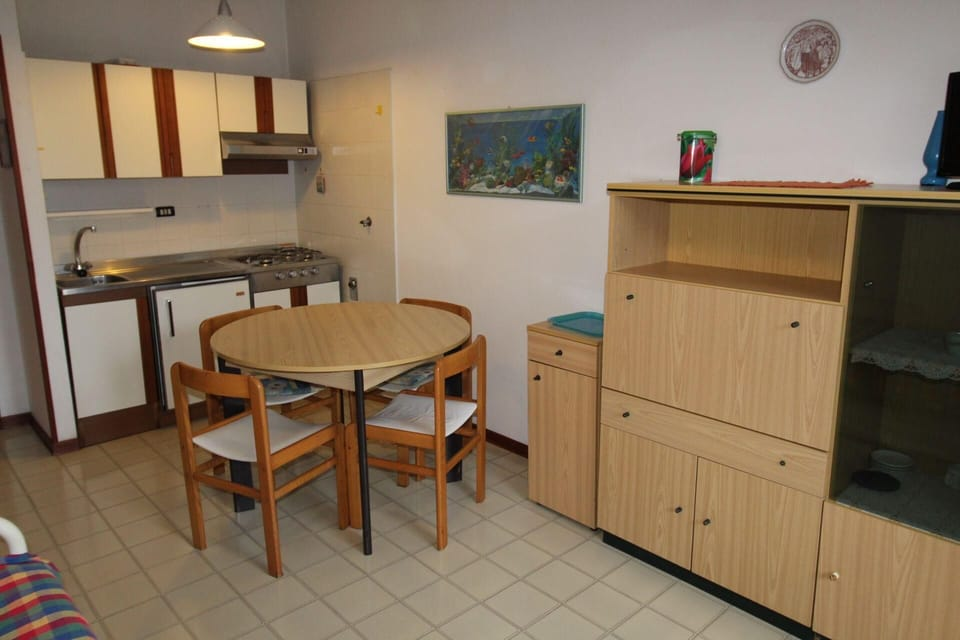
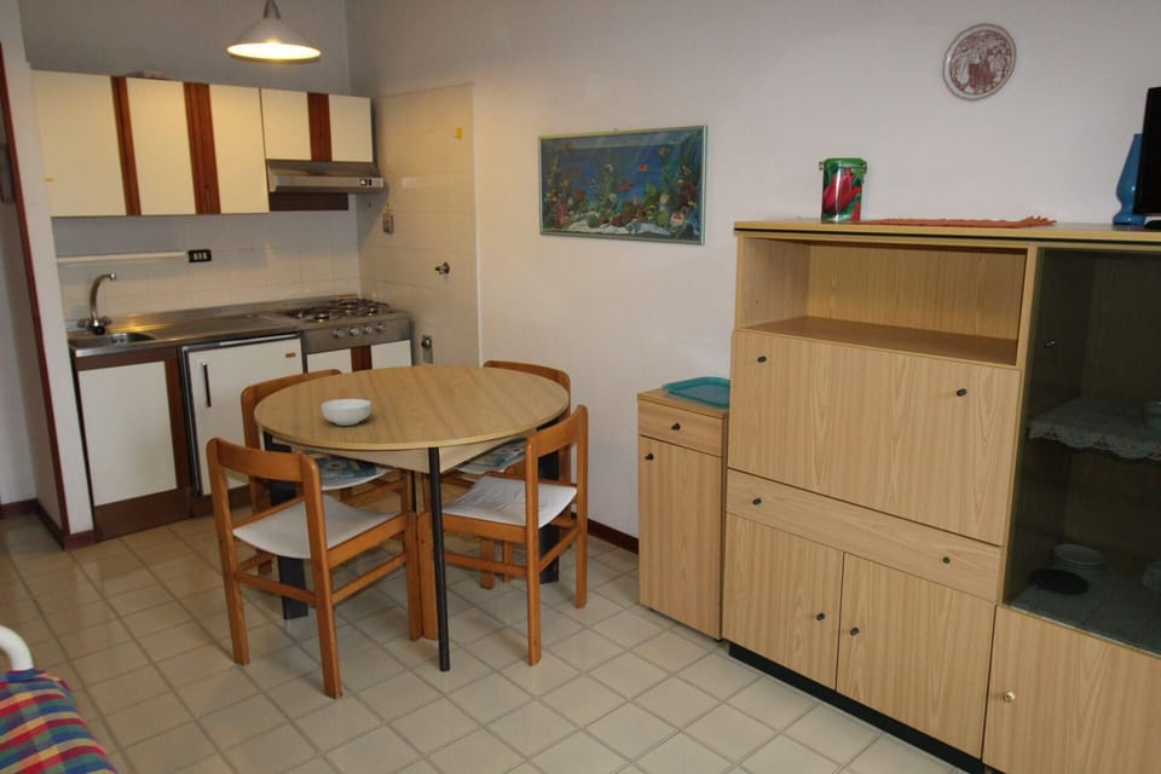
+ cereal bowl (346, 412)
